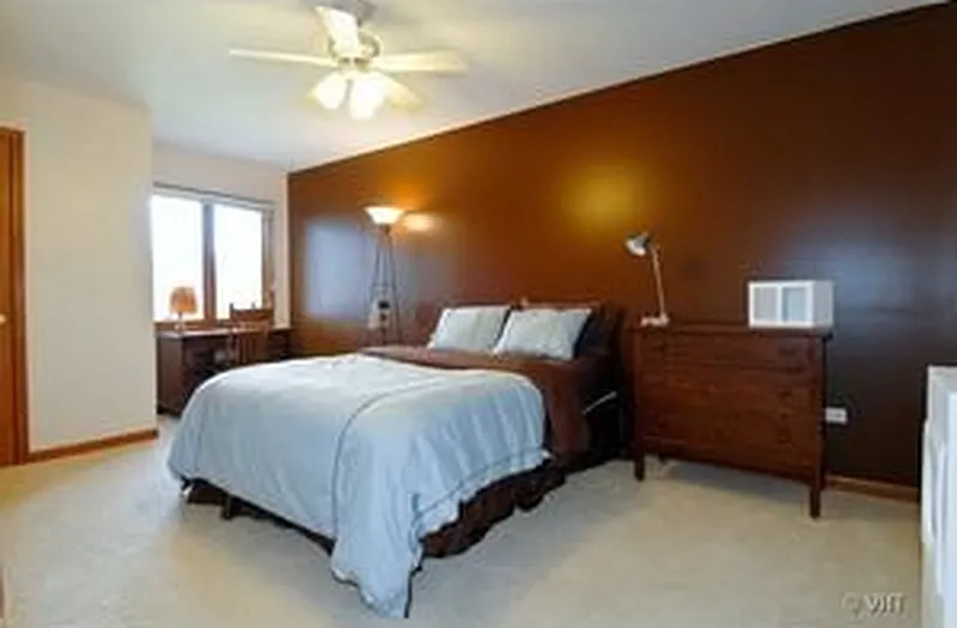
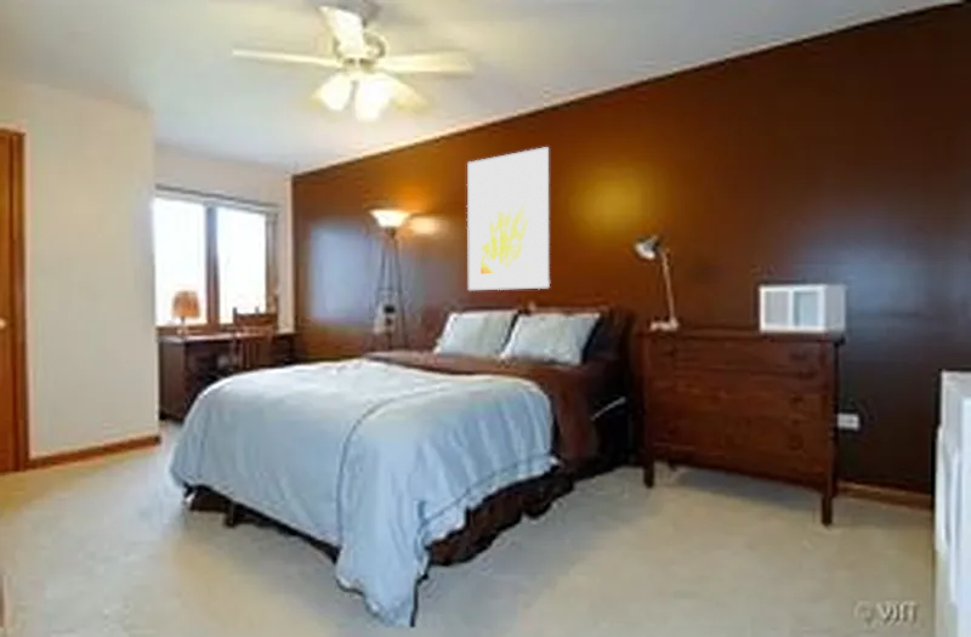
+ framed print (506, 222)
